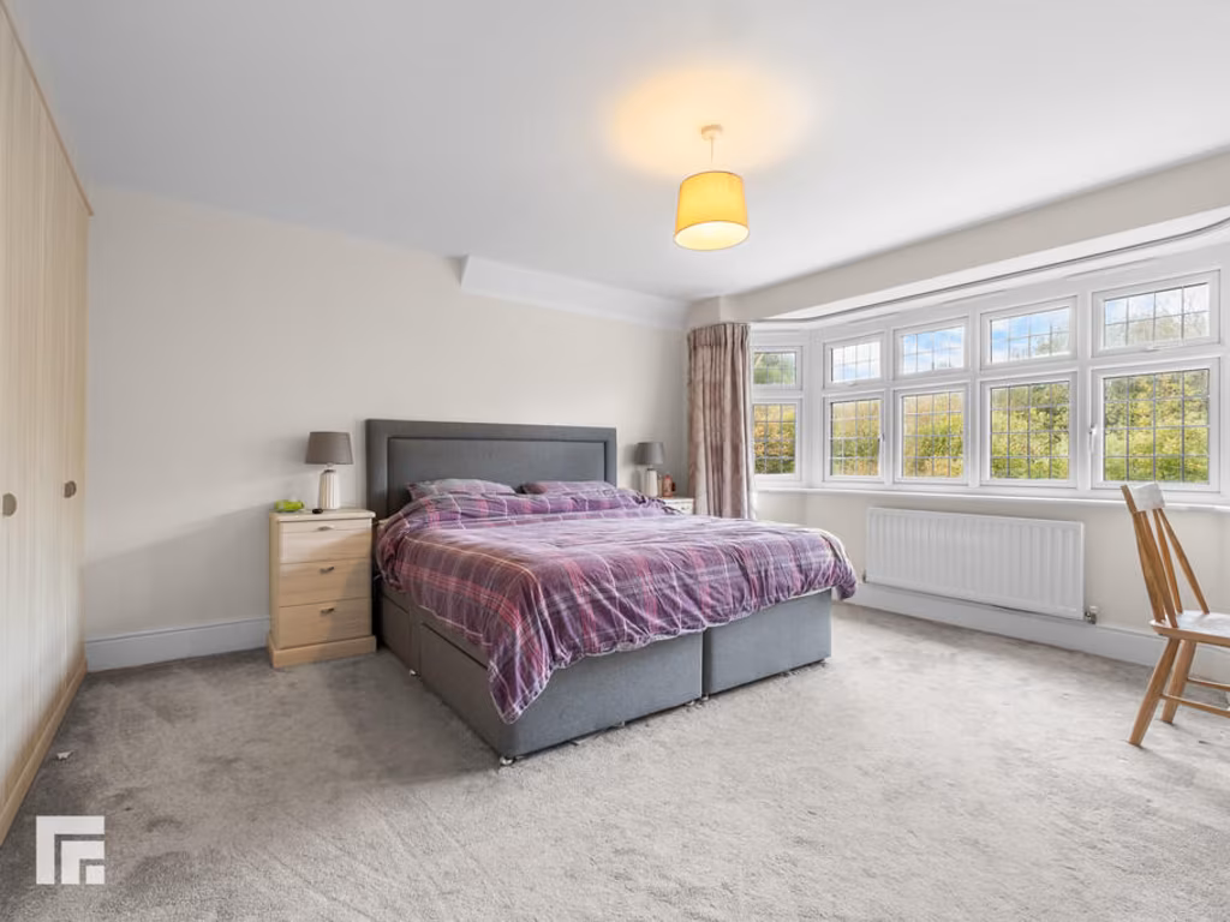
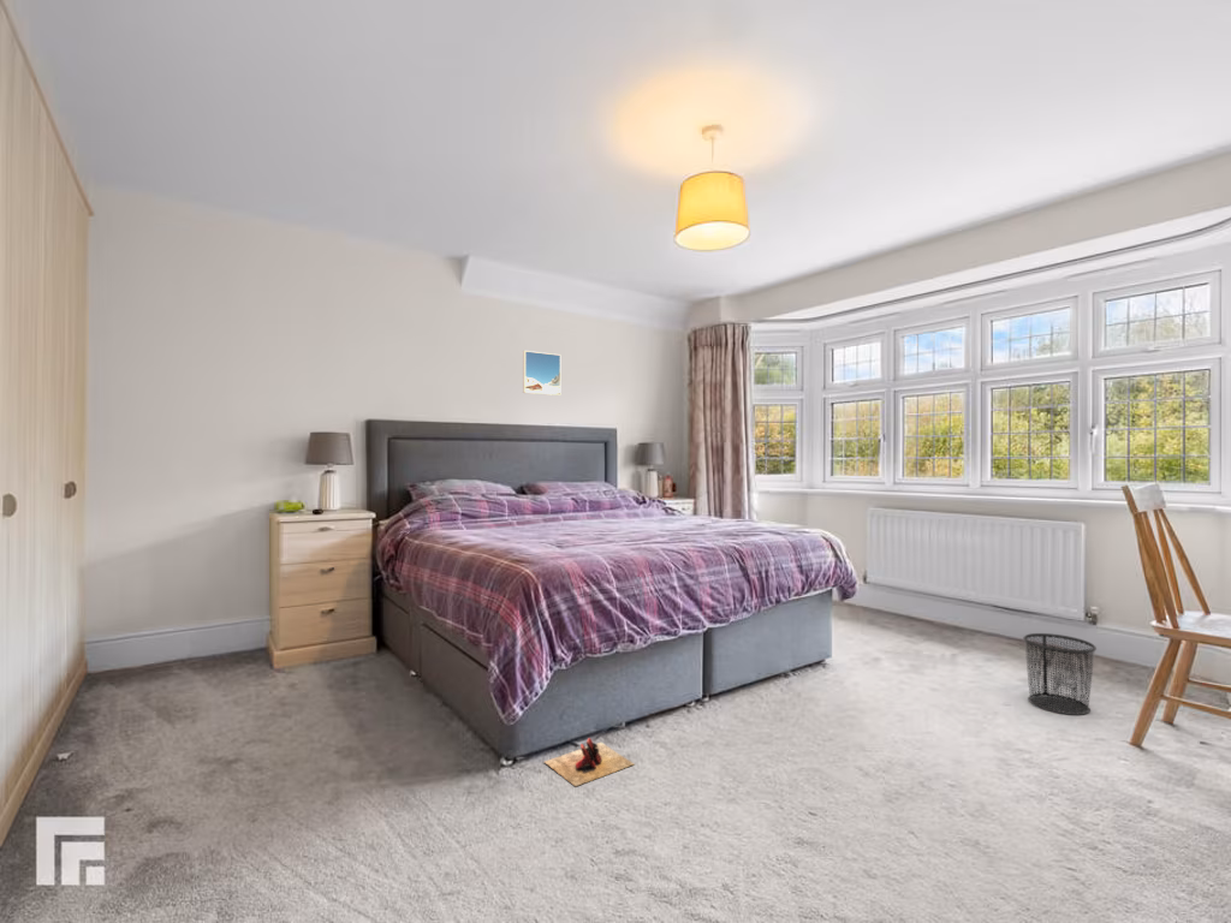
+ slippers (589, 752)
+ waste bin (1059, 673)
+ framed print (541, 373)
